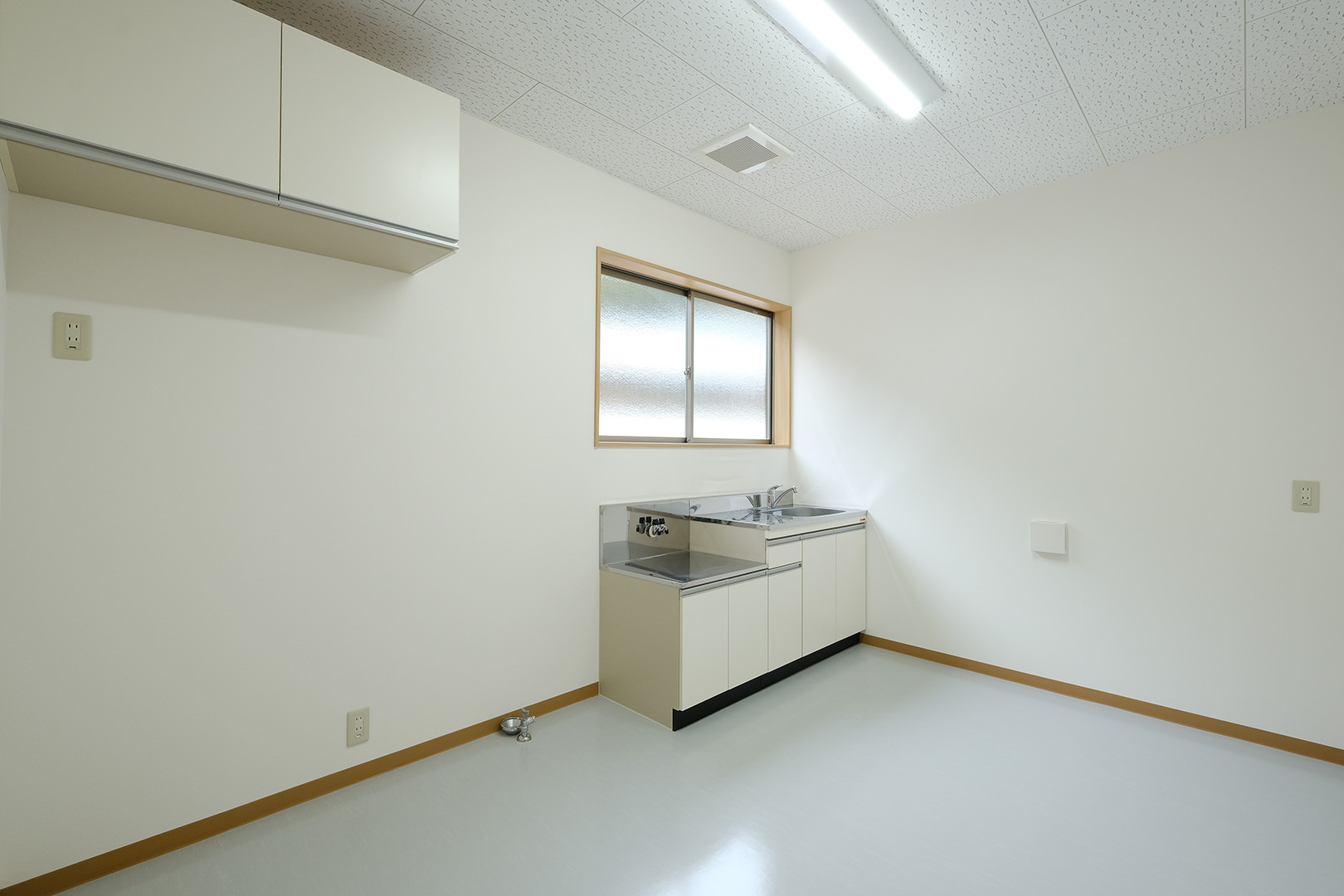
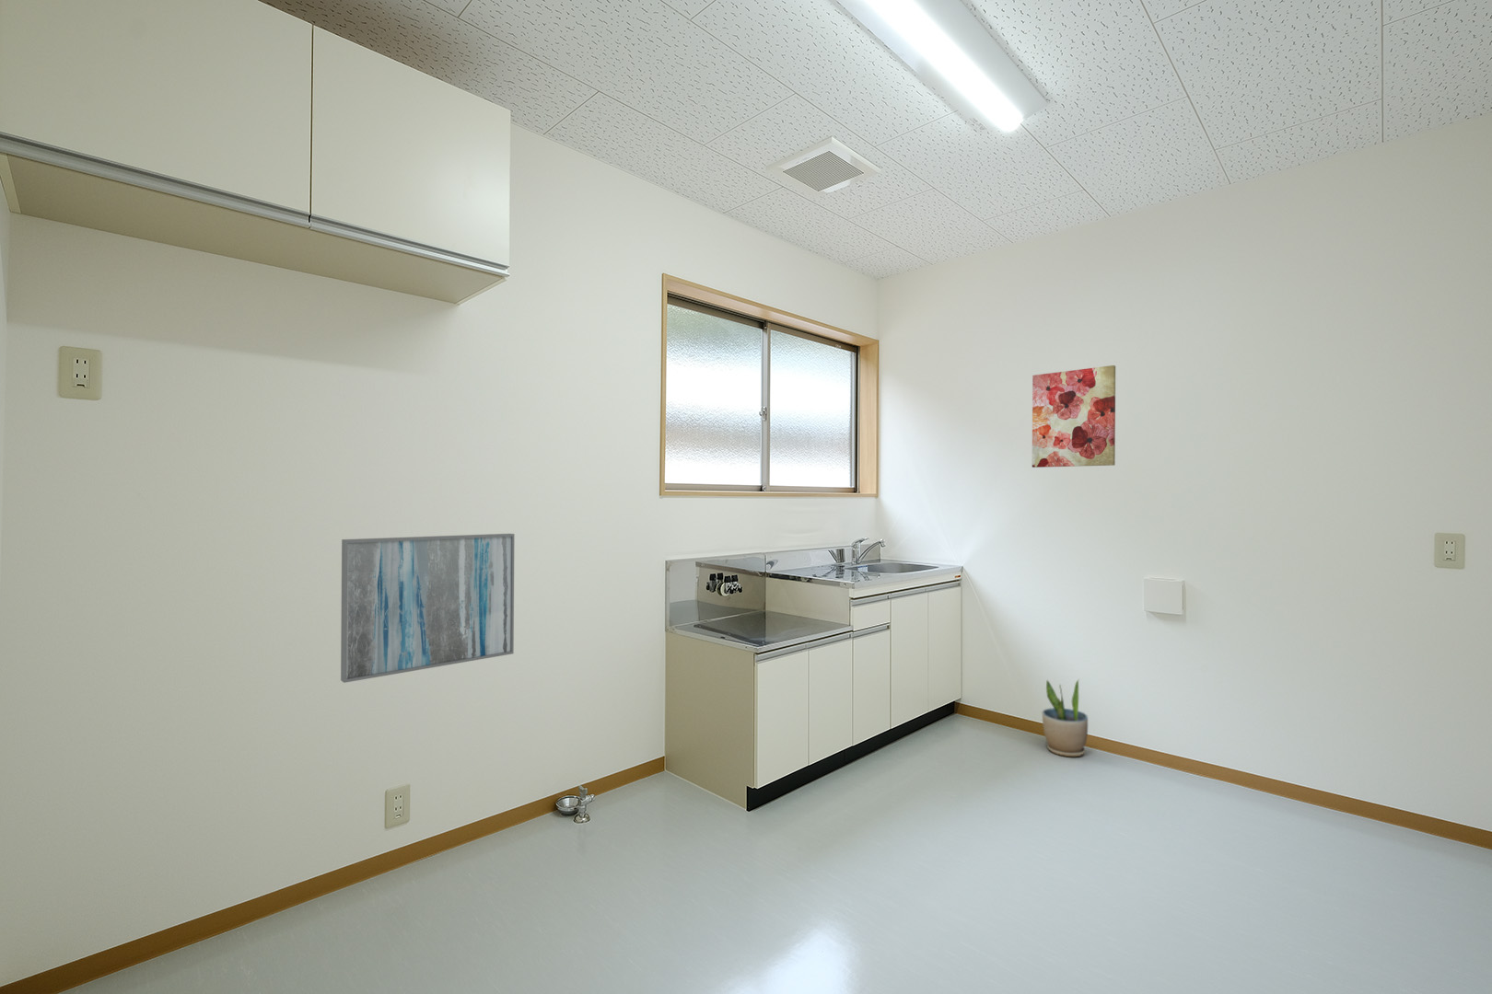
+ potted plant (1065, 712)
+ wall art (1072, 418)
+ wall art (434, 601)
